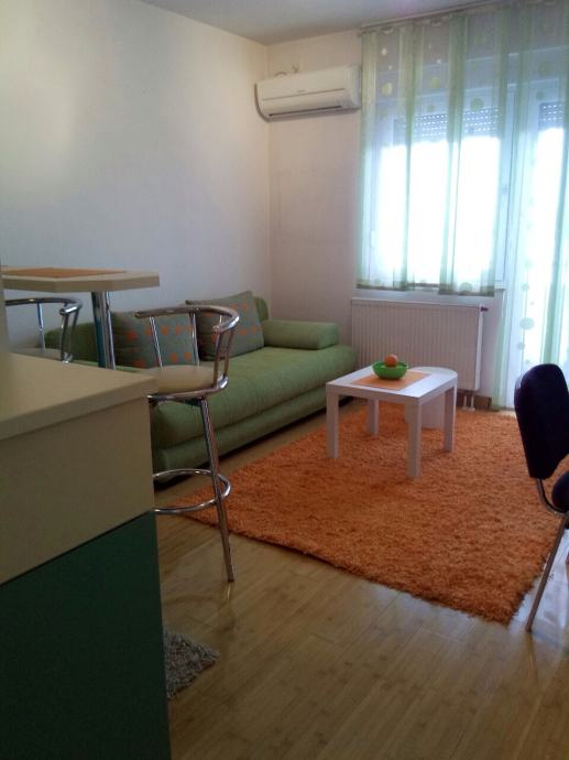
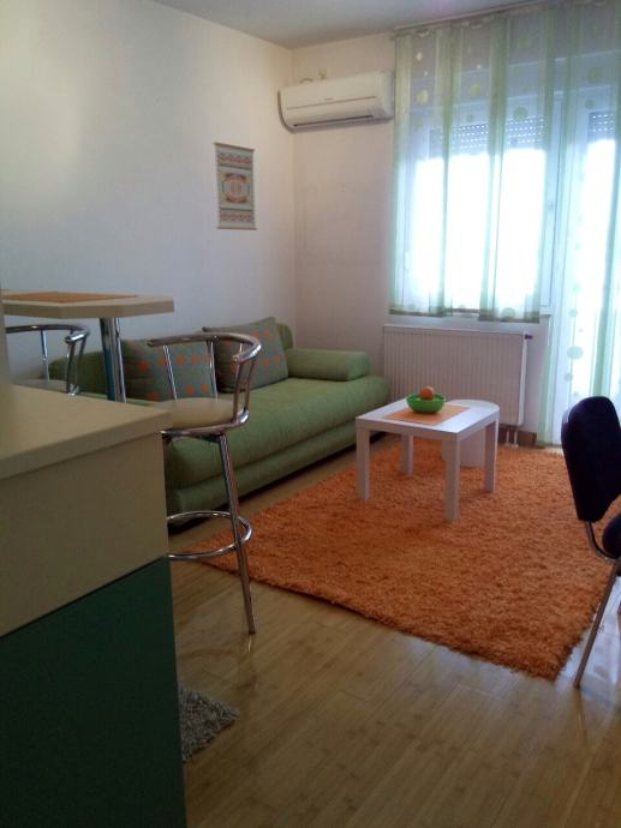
+ wall art (235, 187)
